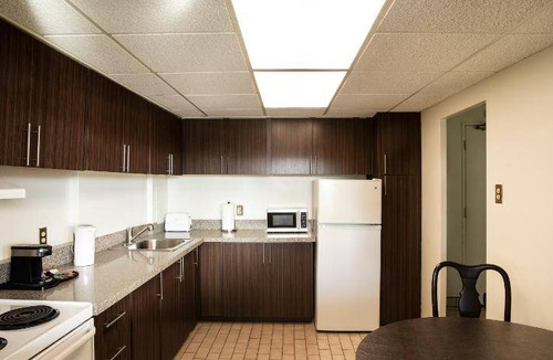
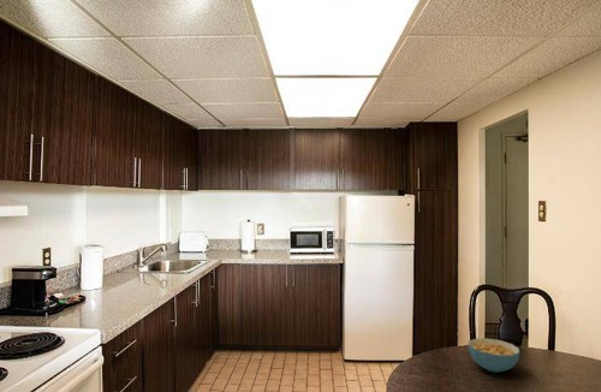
+ cereal bowl (493, 357)
